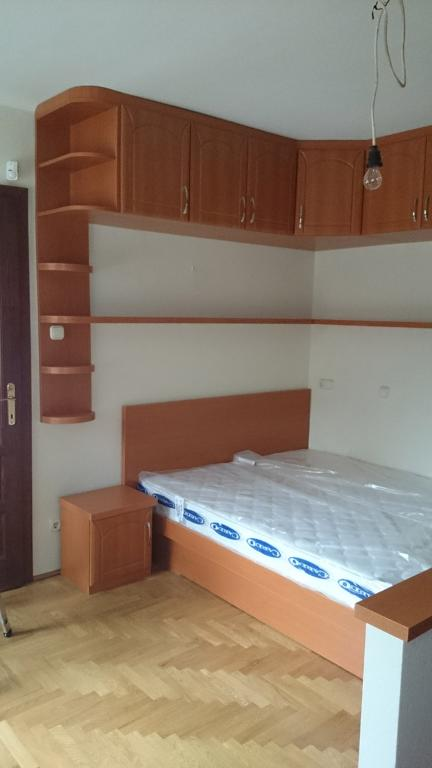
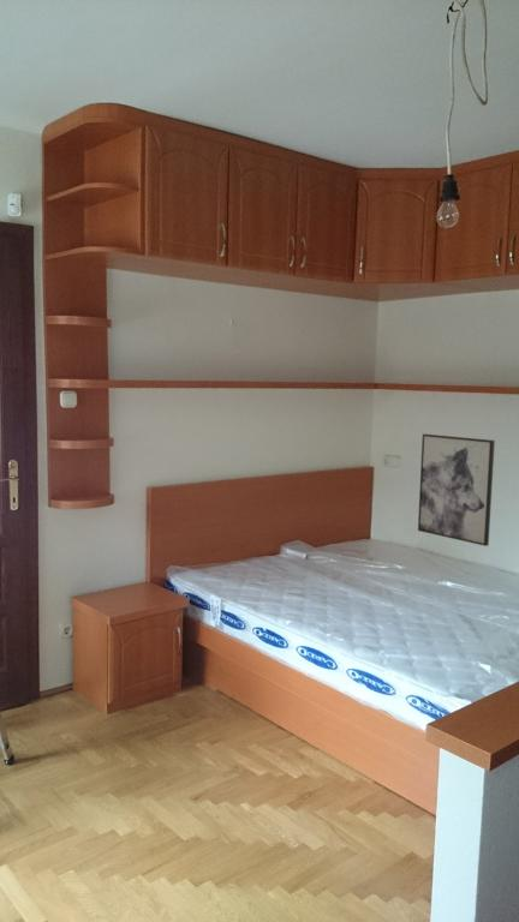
+ wall art (454, 487)
